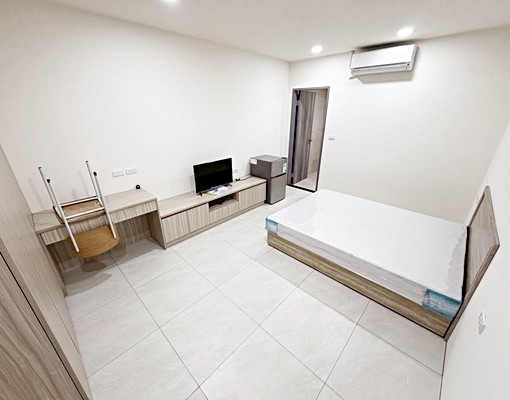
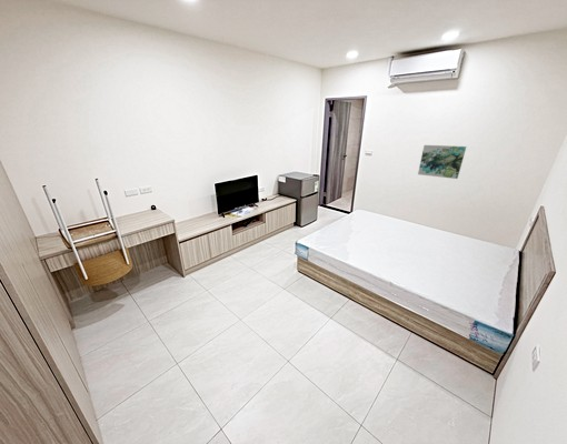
+ wall art (440, 161)
